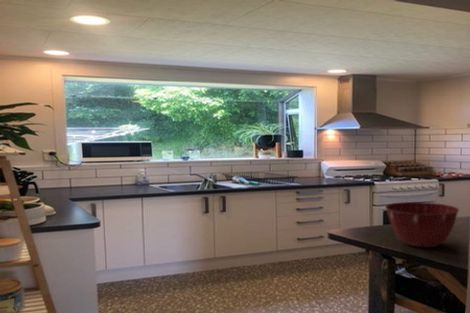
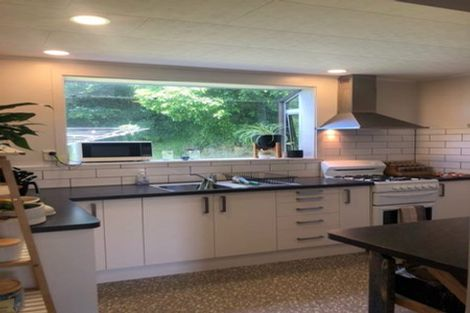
- mixing bowl (420, 225)
